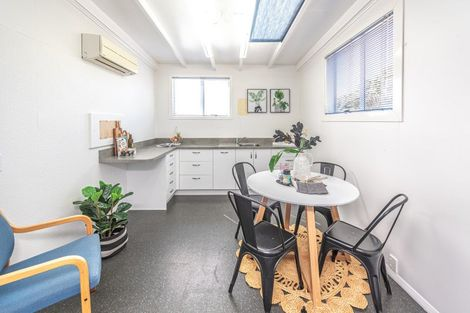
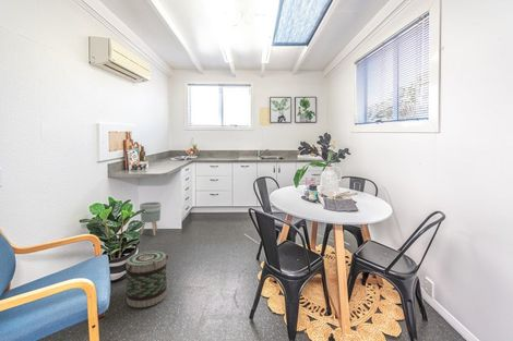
+ planter (151, 218)
+ basket (147, 277)
